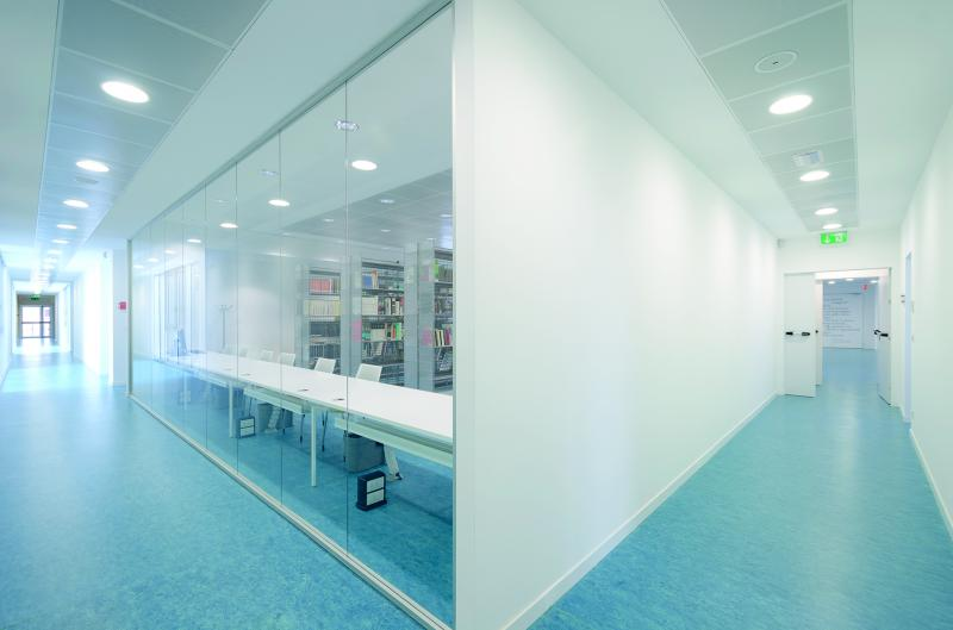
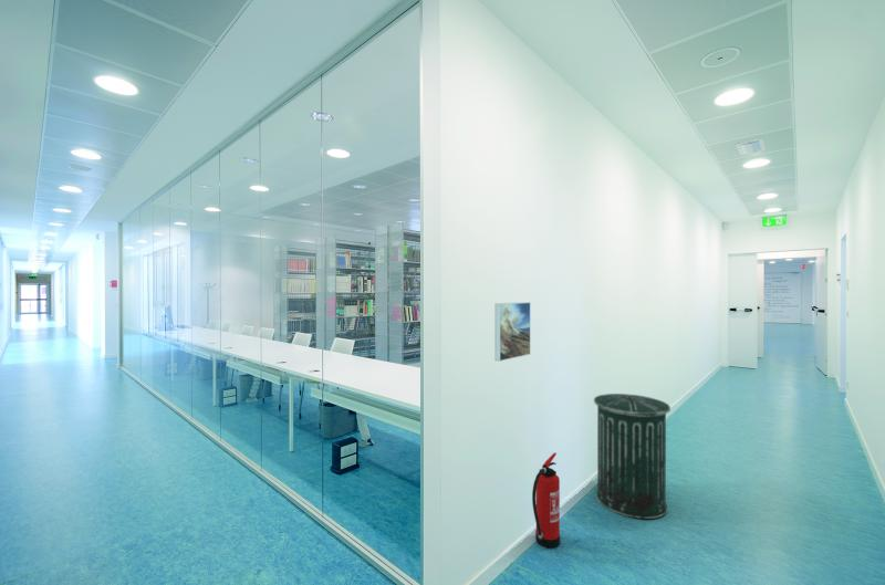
+ fire extinguisher (544, 501)
+ trash can (631, 448)
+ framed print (513, 330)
